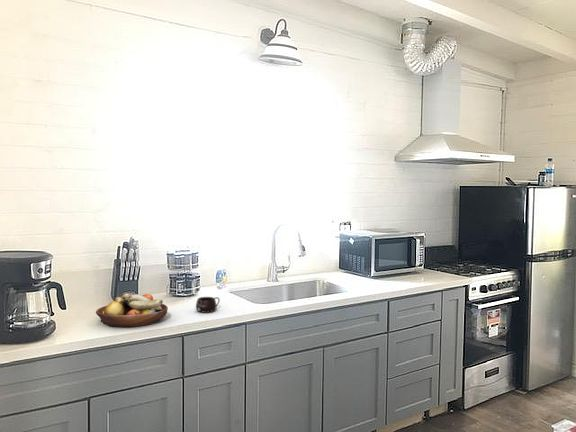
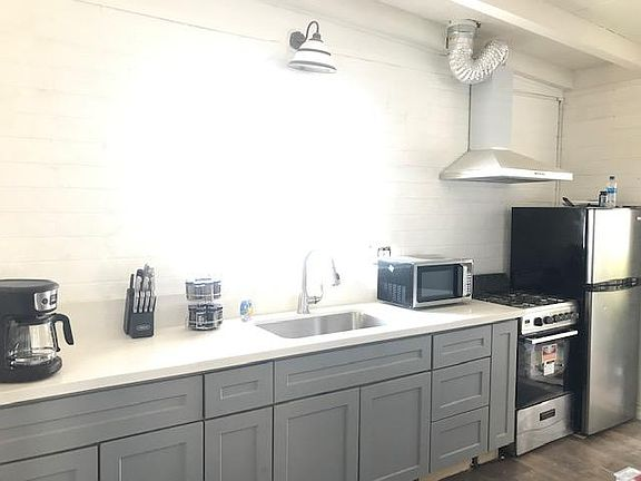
- mug (208, 304)
- fruit bowl (133, 305)
